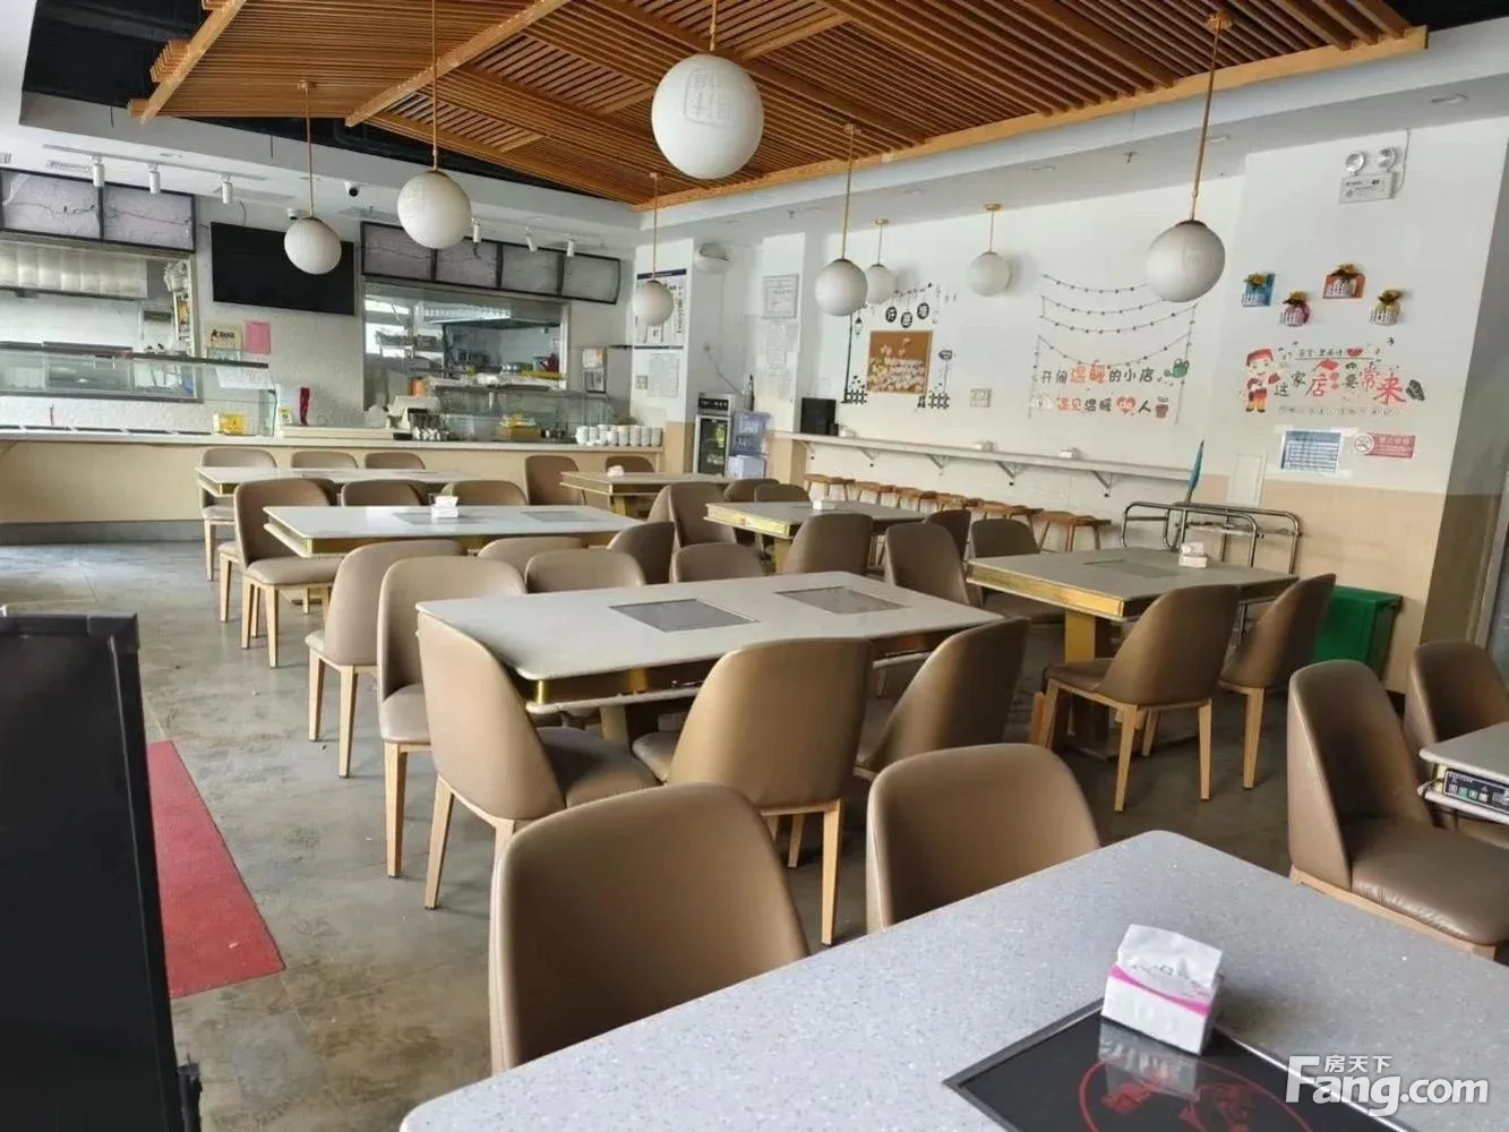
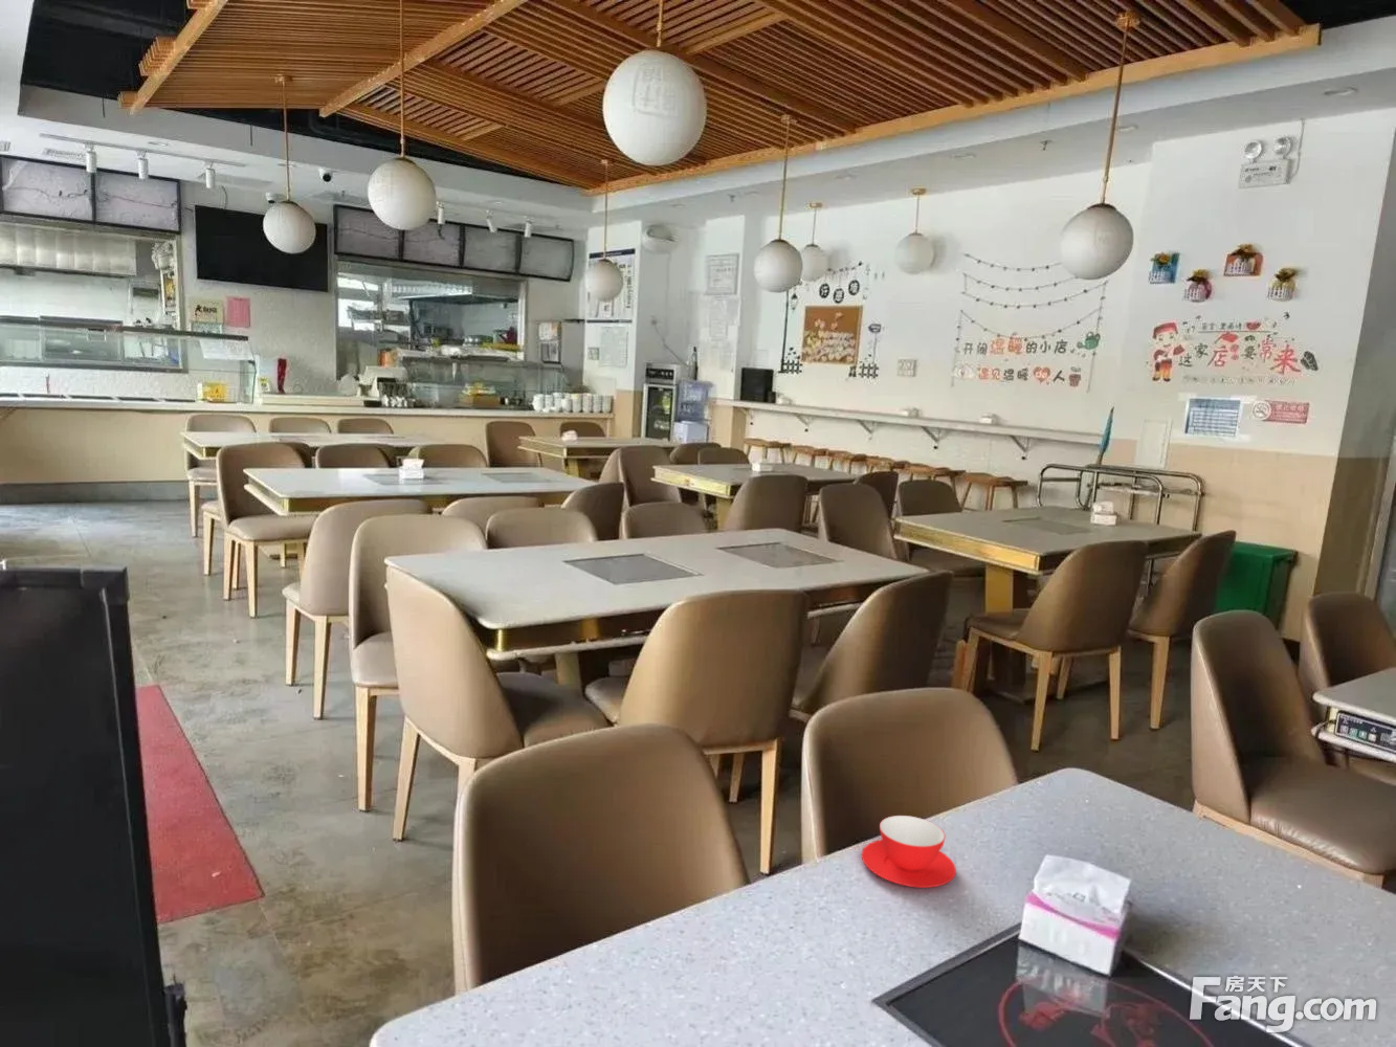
+ teacup (909, 848)
